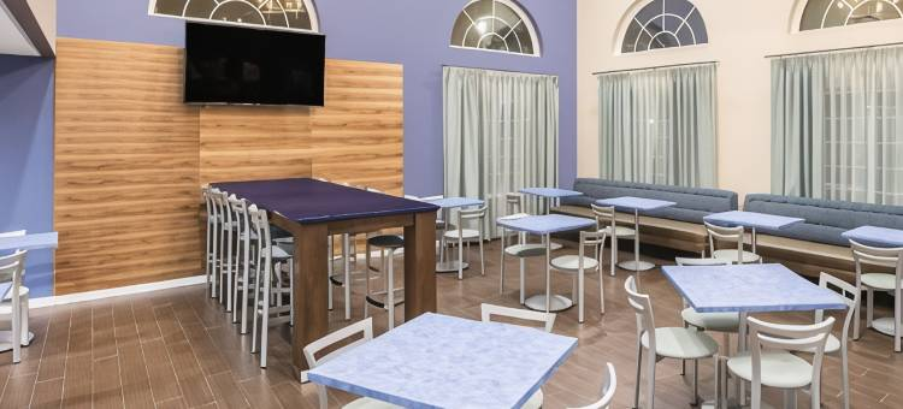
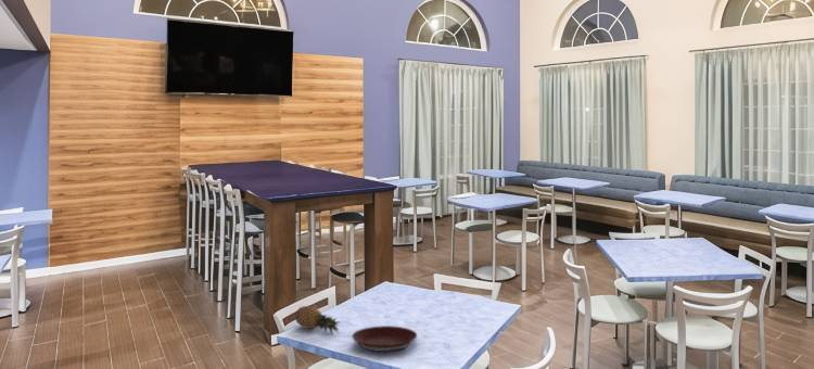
+ fruit (317, 319)
+ plate (384, 339)
